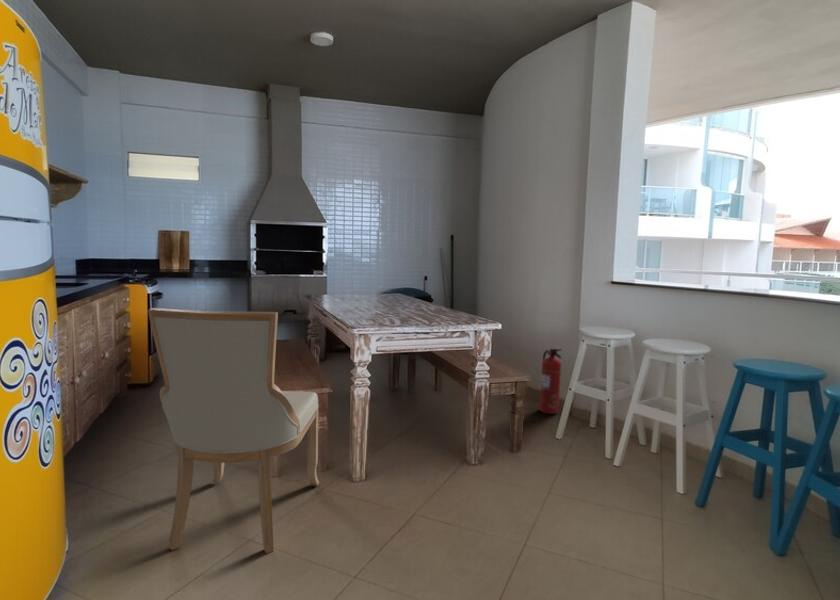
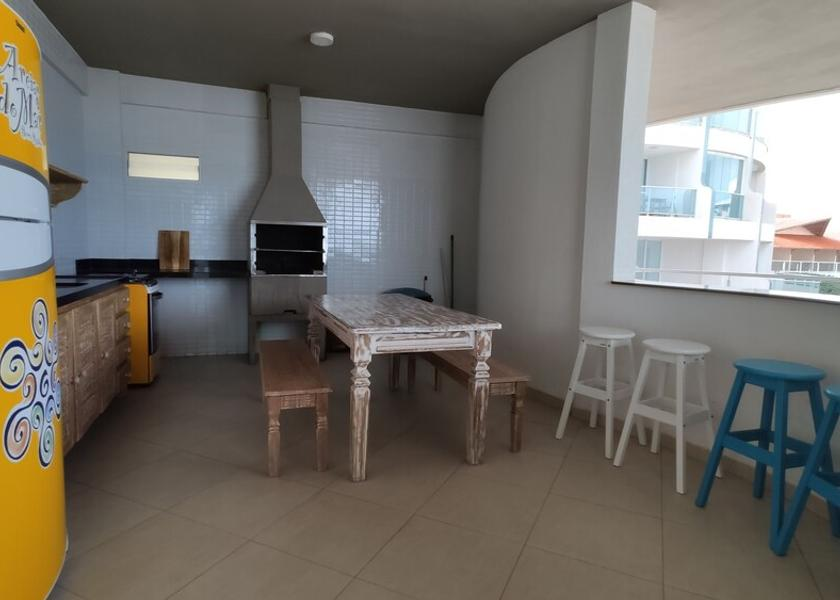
- fire extinguisher (550, 379)
- chair (242, 412)
